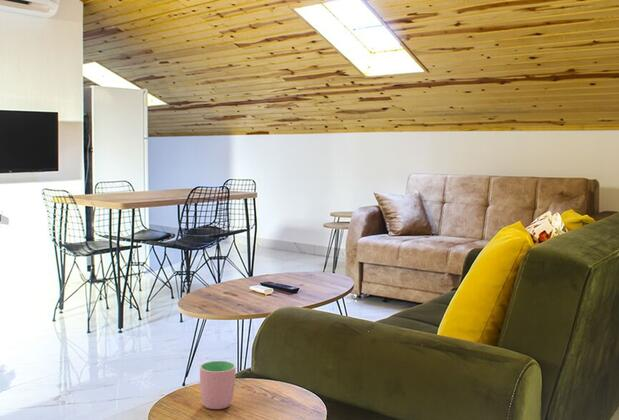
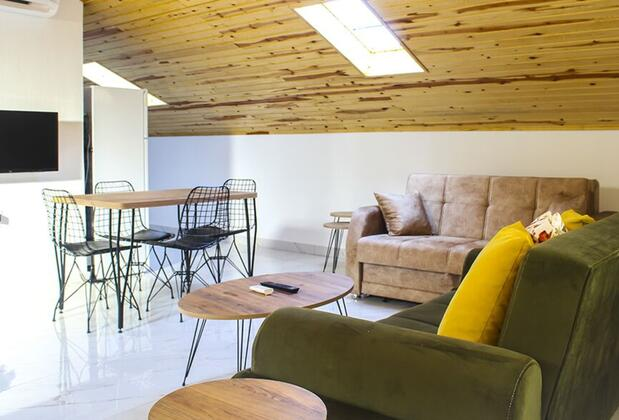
- cup (217, 383)
